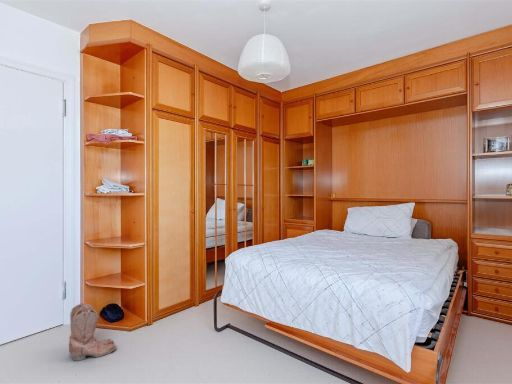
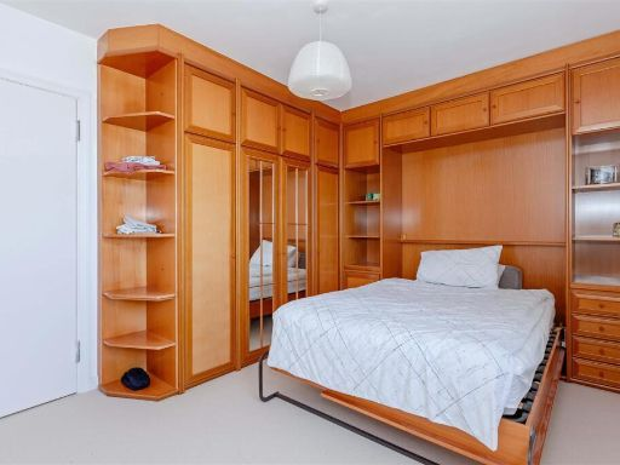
- boots (93, 327)
